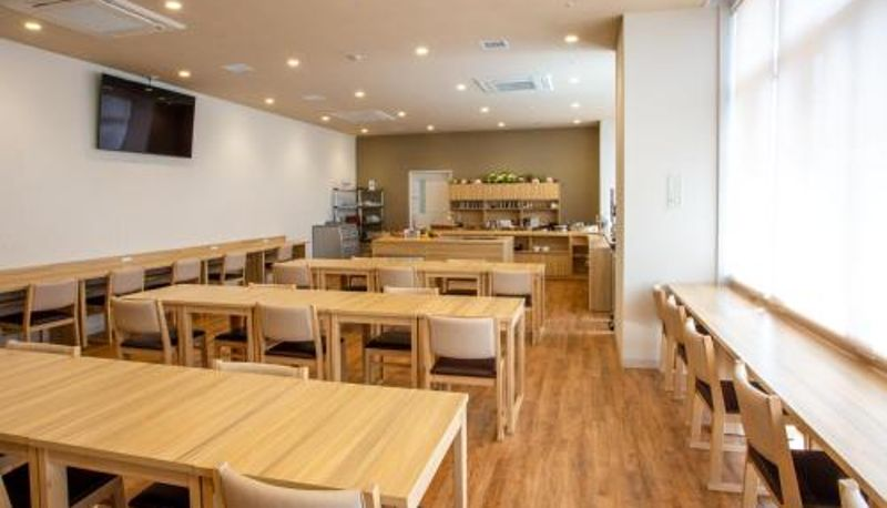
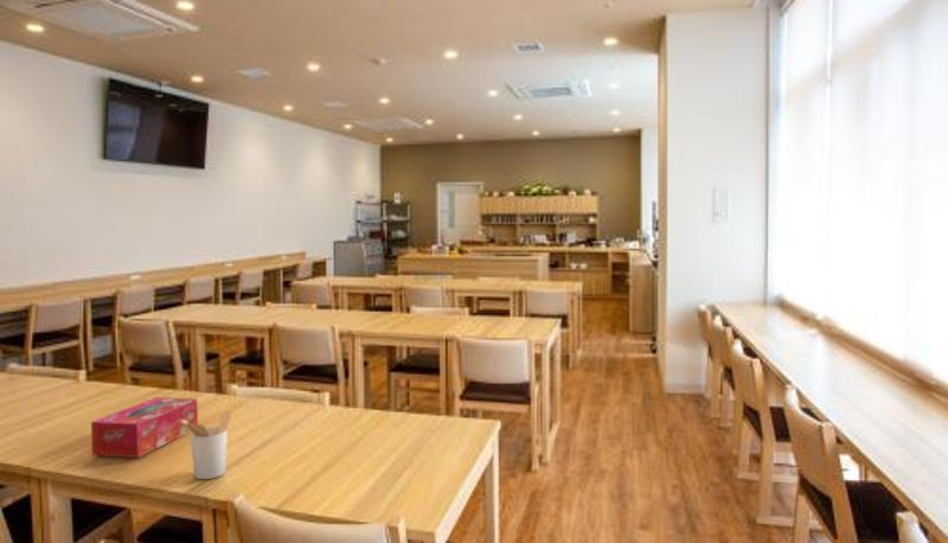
+ tissue box (148, 424)
+ utensil holder (204, 445)
